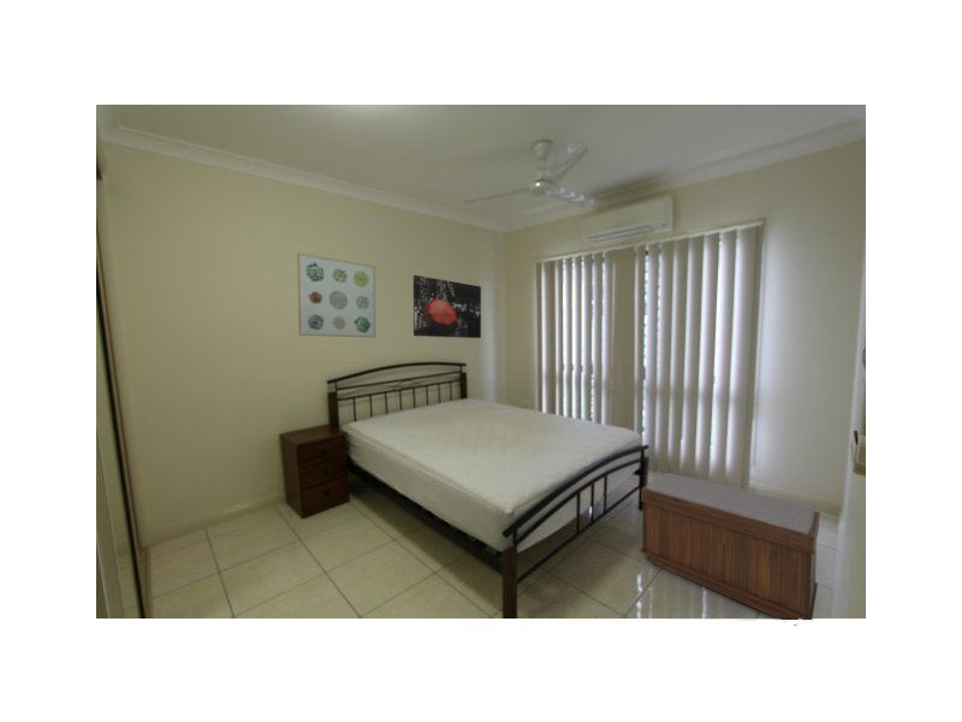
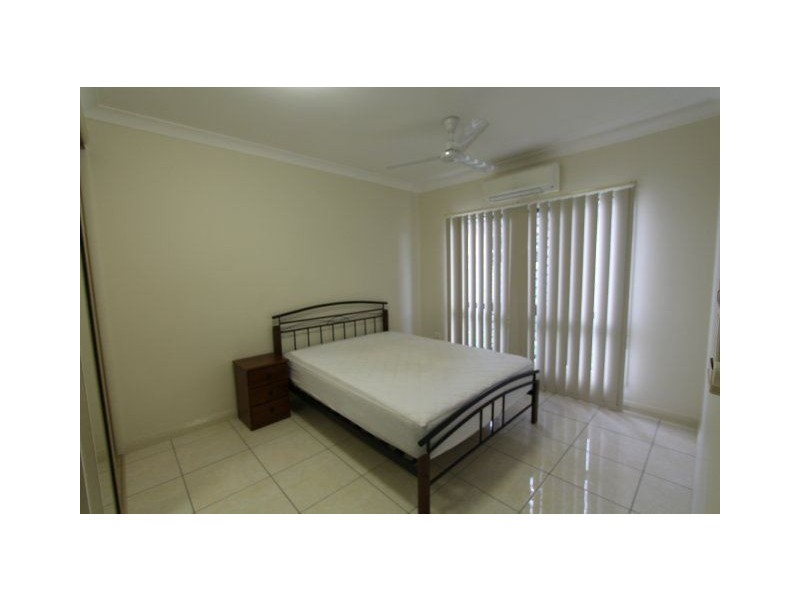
- wall art (450, 309)
- wall art (339, 298)
- bench (723, 535)
